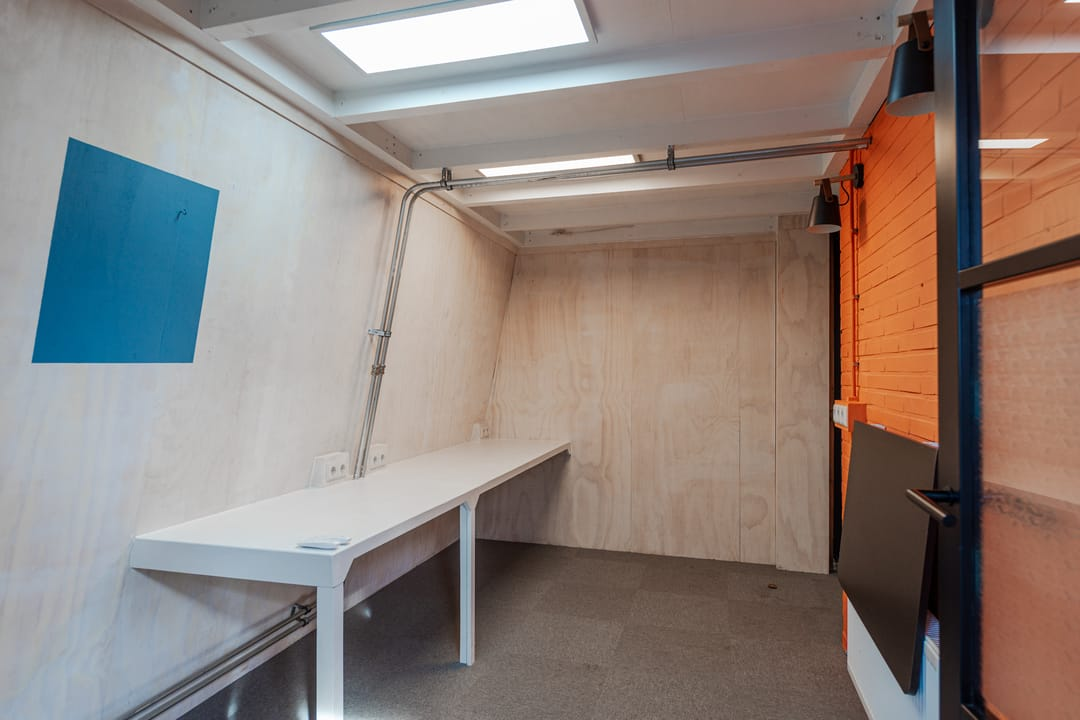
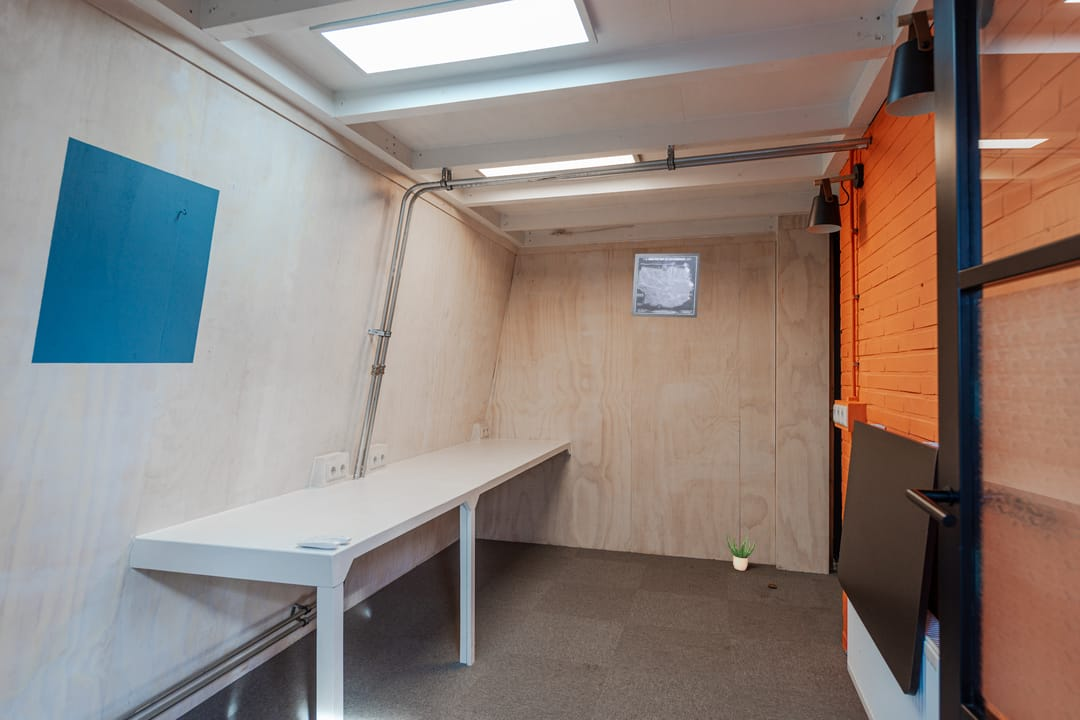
+ potted plant (740, 549)
+ wall art (665, 285)
